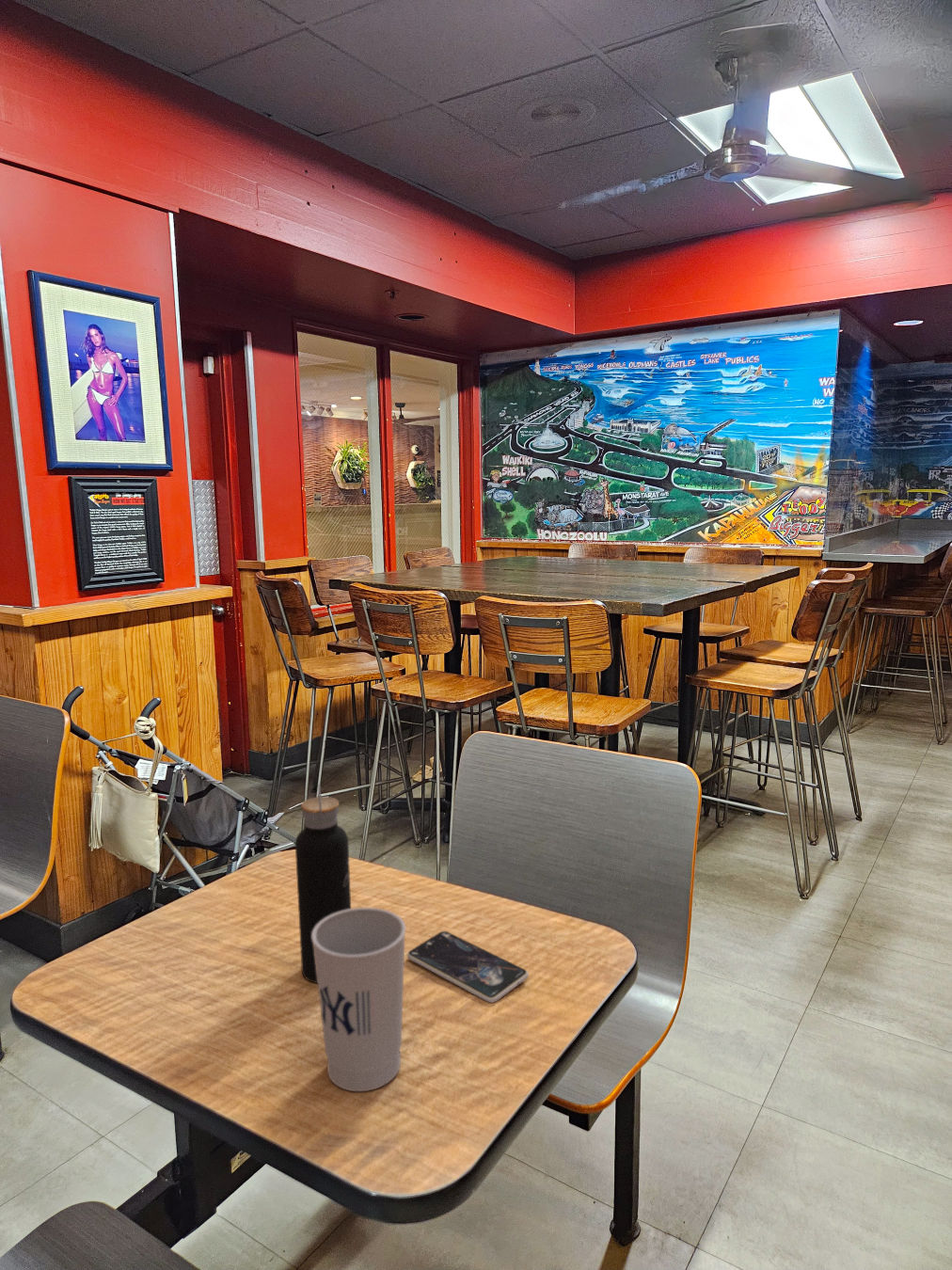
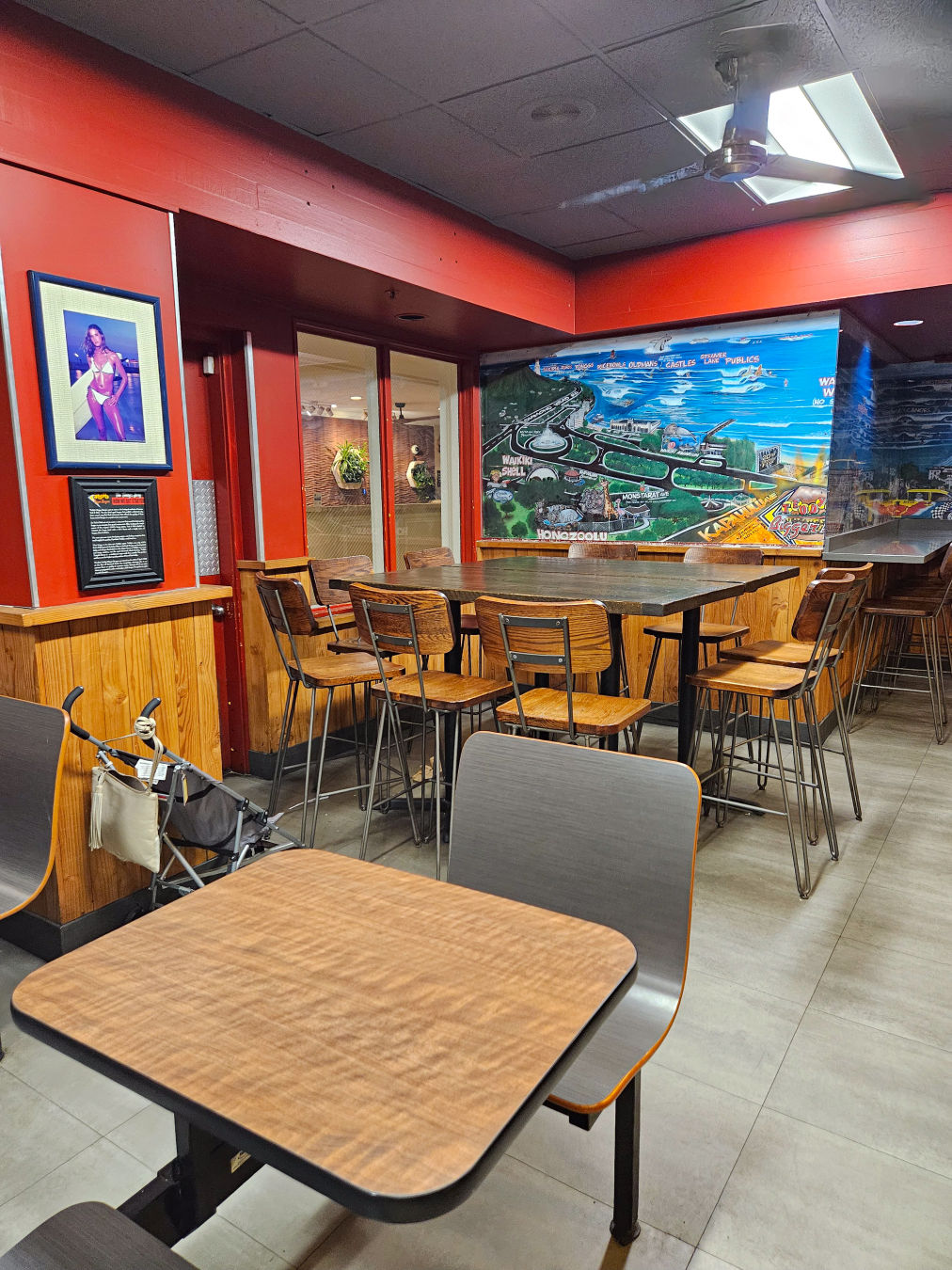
- smartphone (466, 963)
- cup (361, 999)
- water bottle (323, 879)
